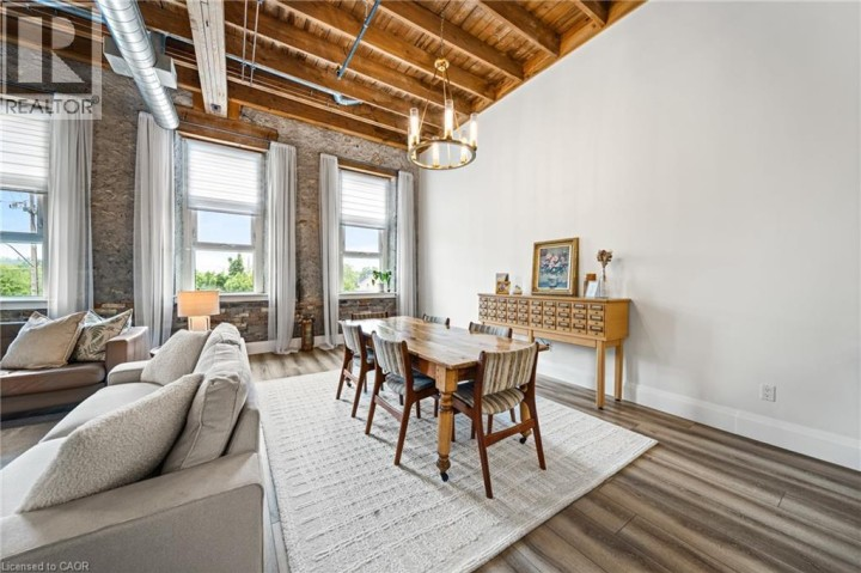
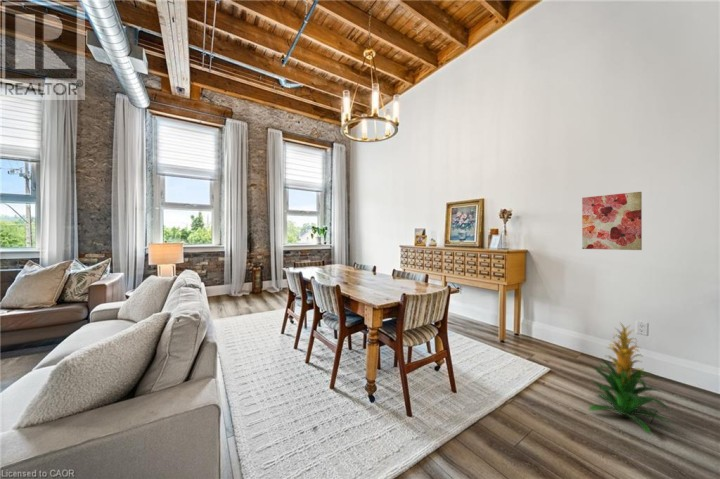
+ indoor plant (623, 368)
+ wall art (610, 222)
